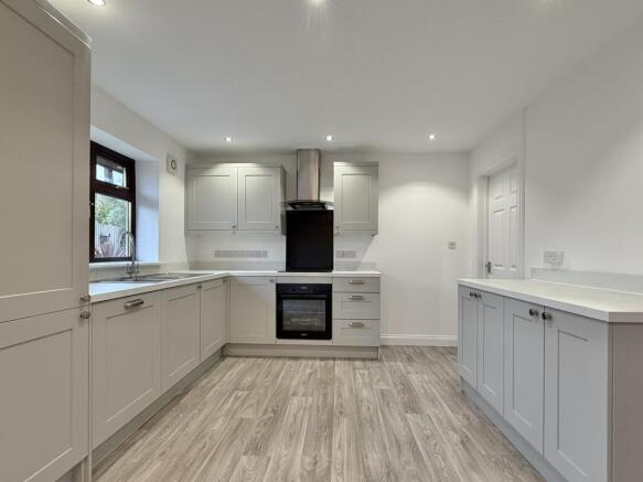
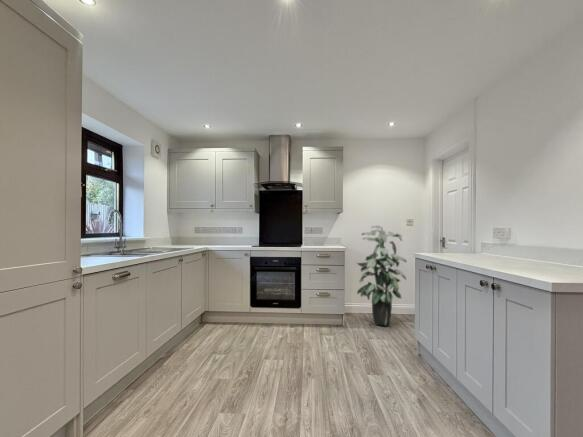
+ indoor plant (379, 274)
